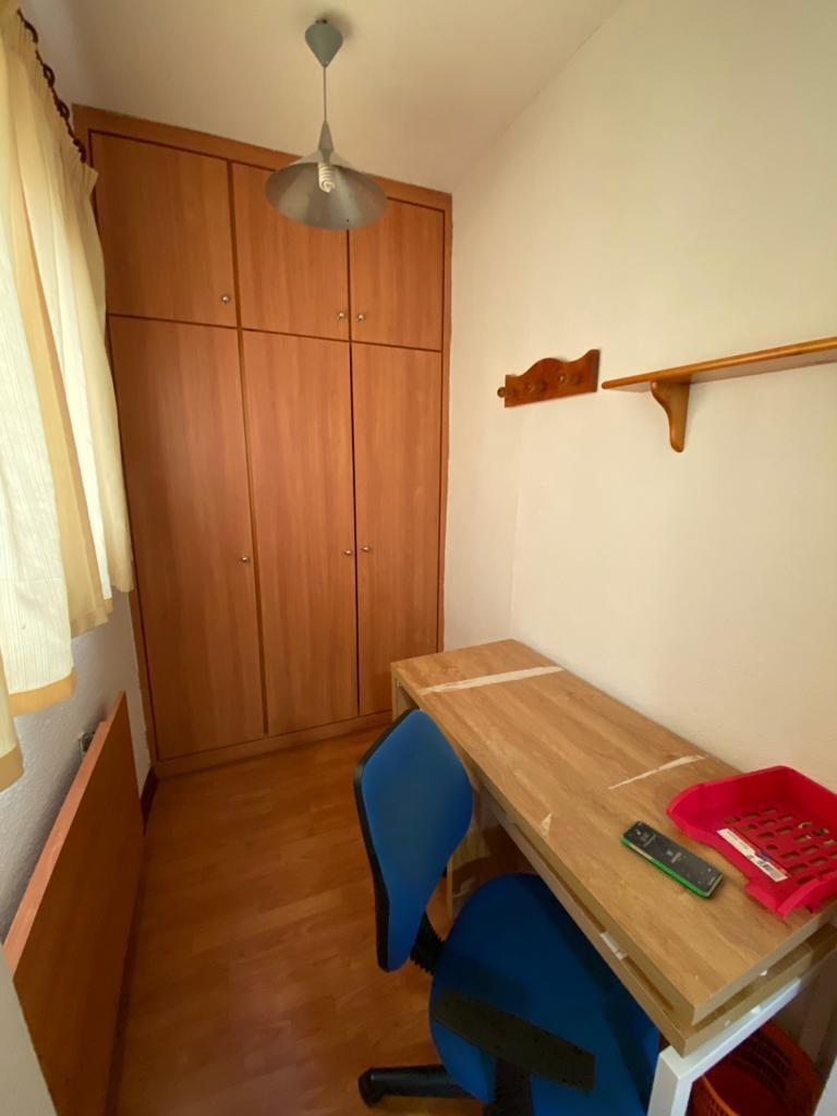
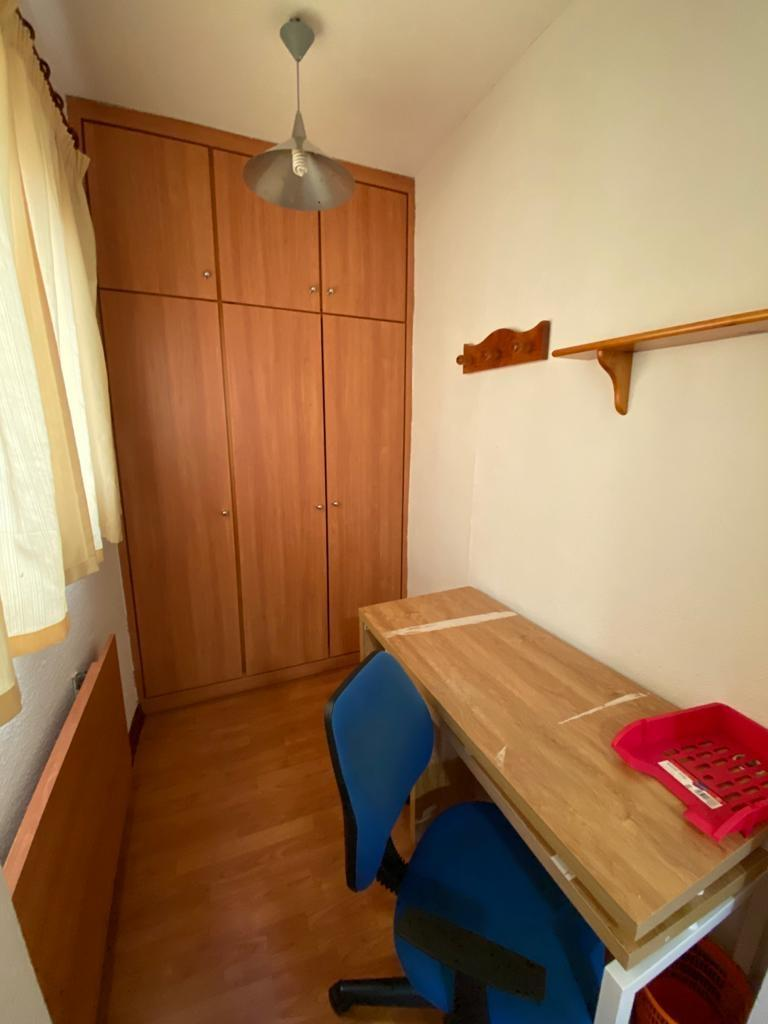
- smartphone (669, 854)
